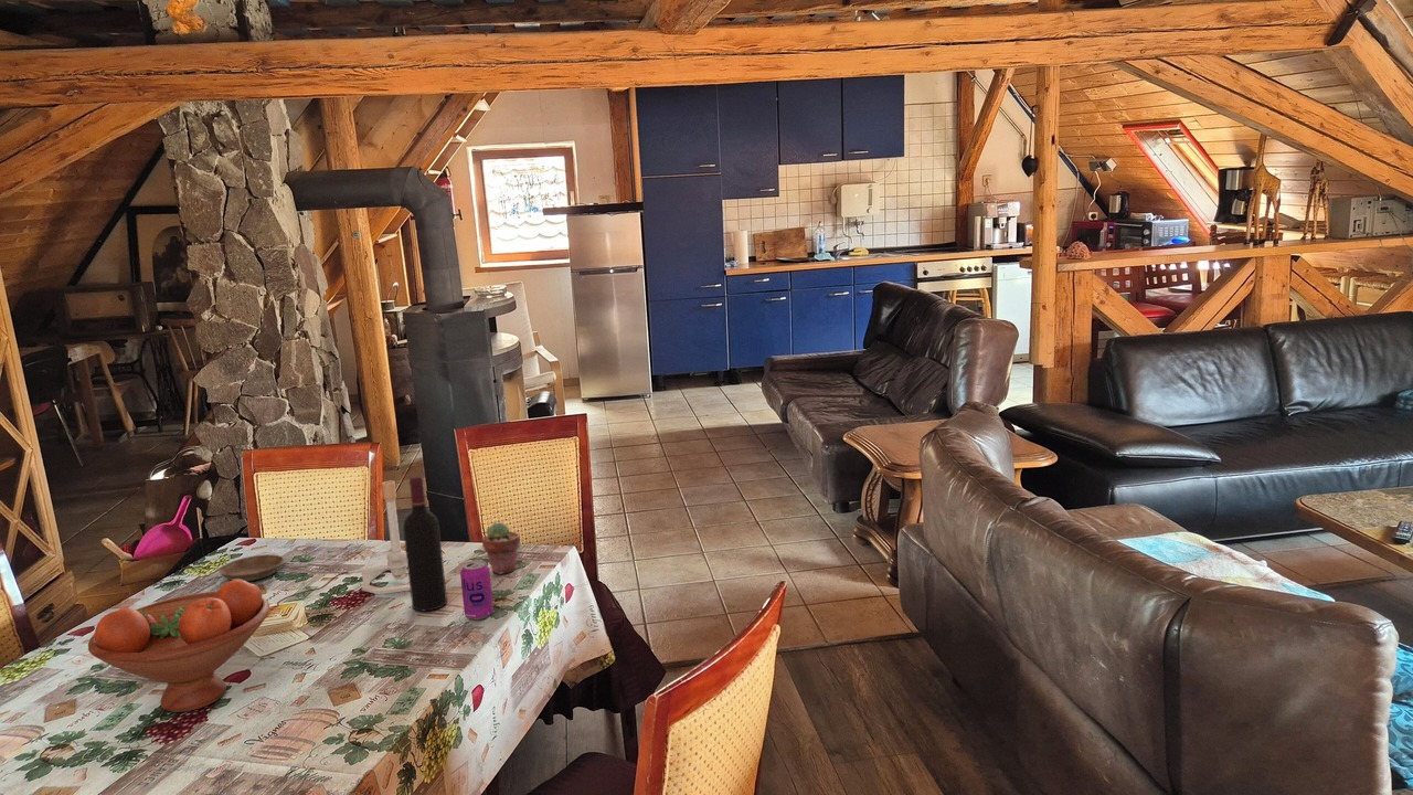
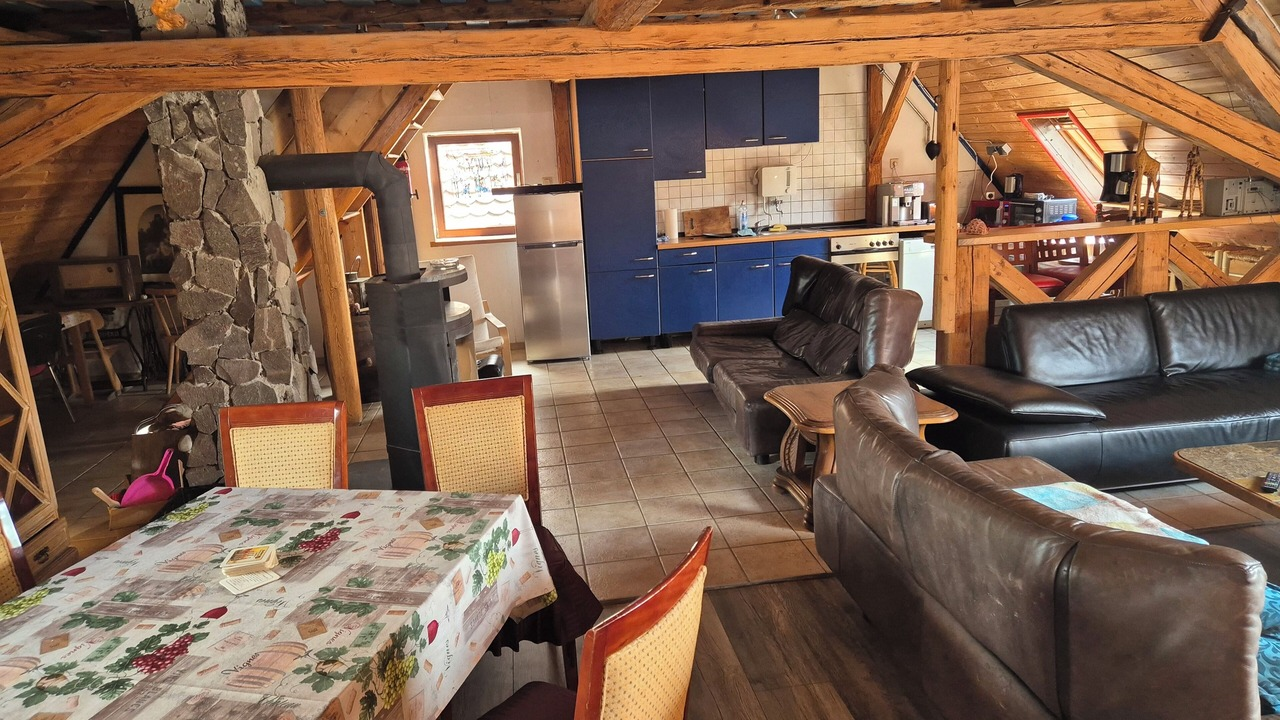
- wine bottle (423, 541)
- beverage can (477, 589)
- lamp base (362, 568)
- saucer (252, 569)
- fruit bowl (185, 645)
- potted succulent (501, 545)
